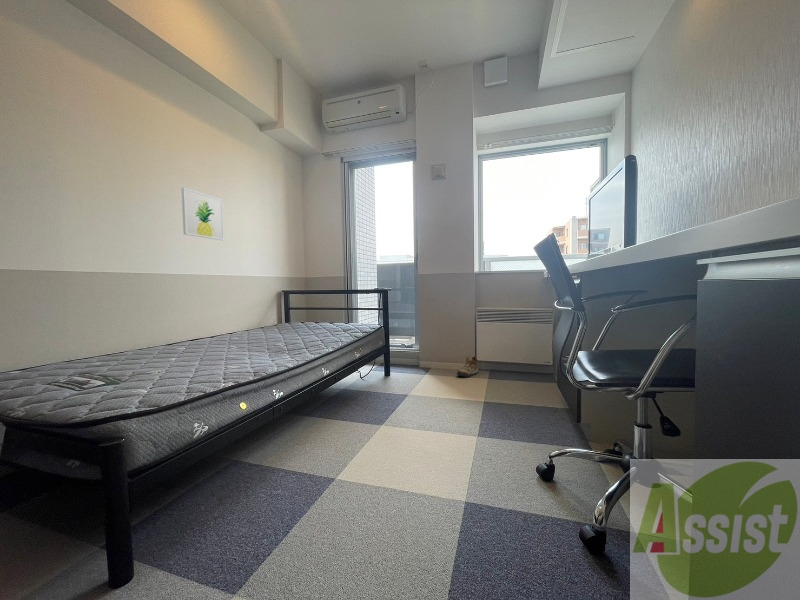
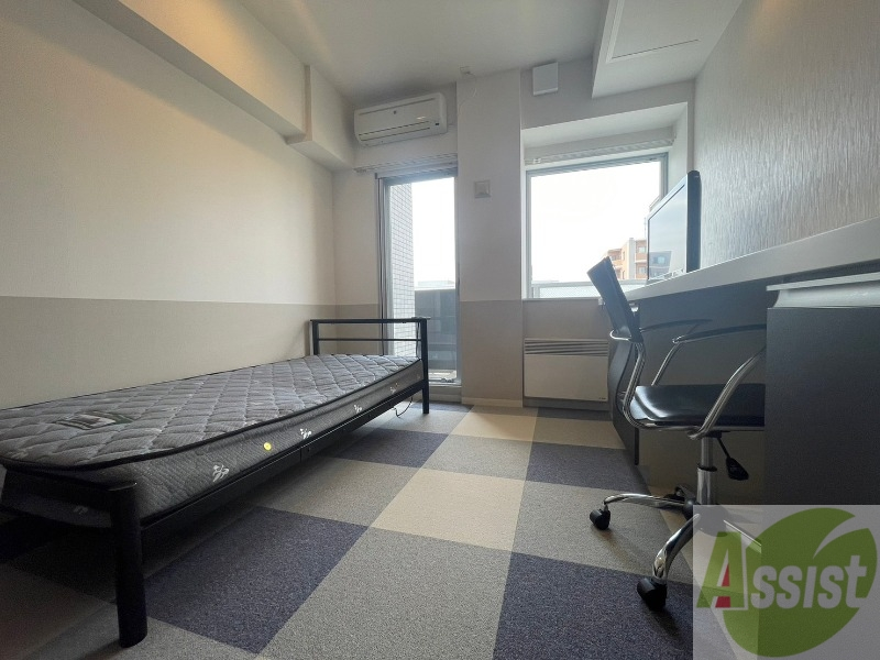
- wall art (204, 215)
- shoe (467, 366)
